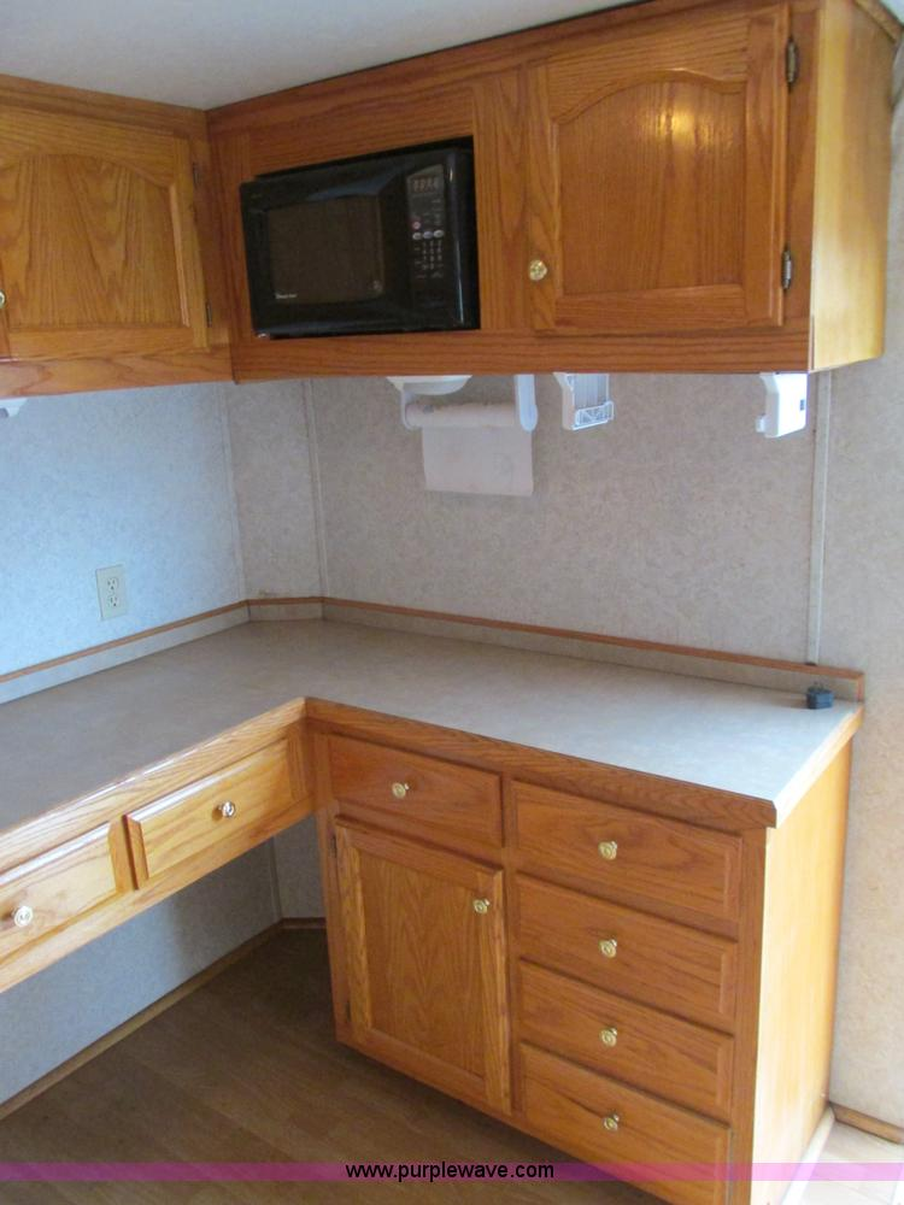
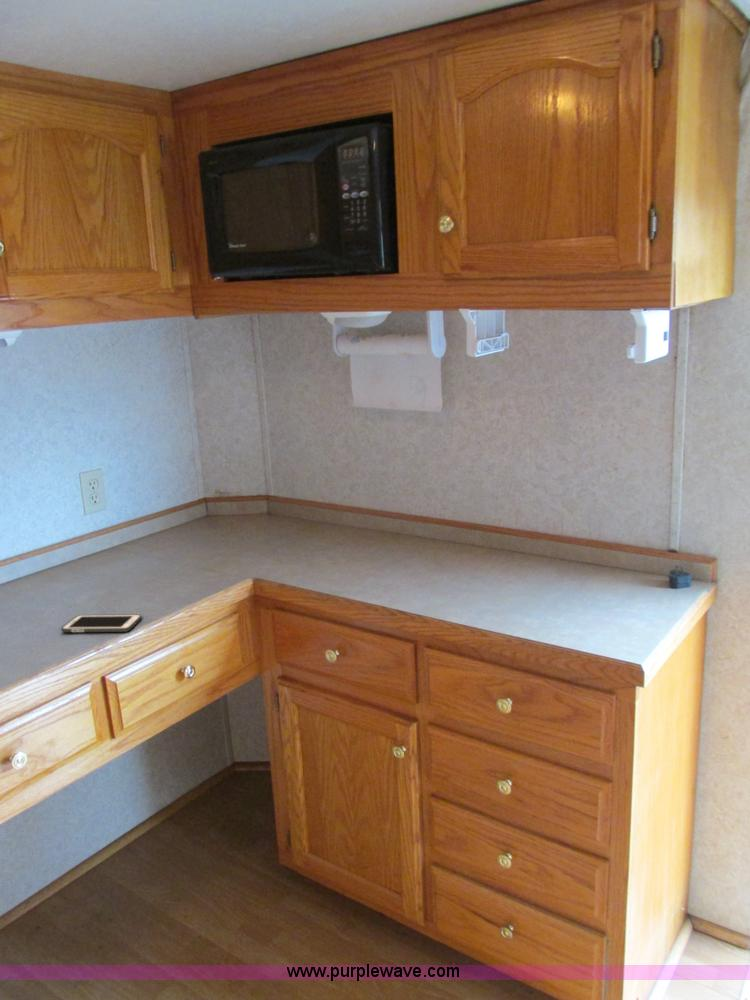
+ cell phone (101, 623)
